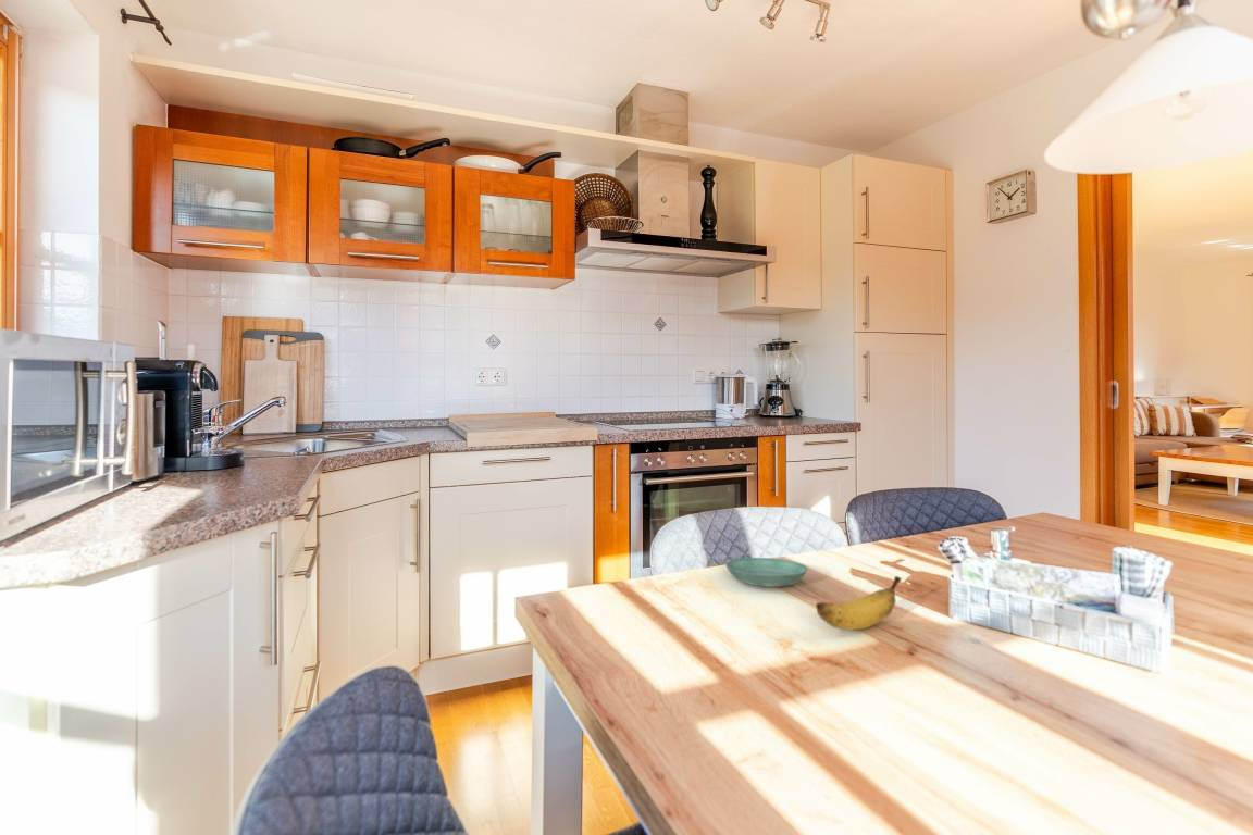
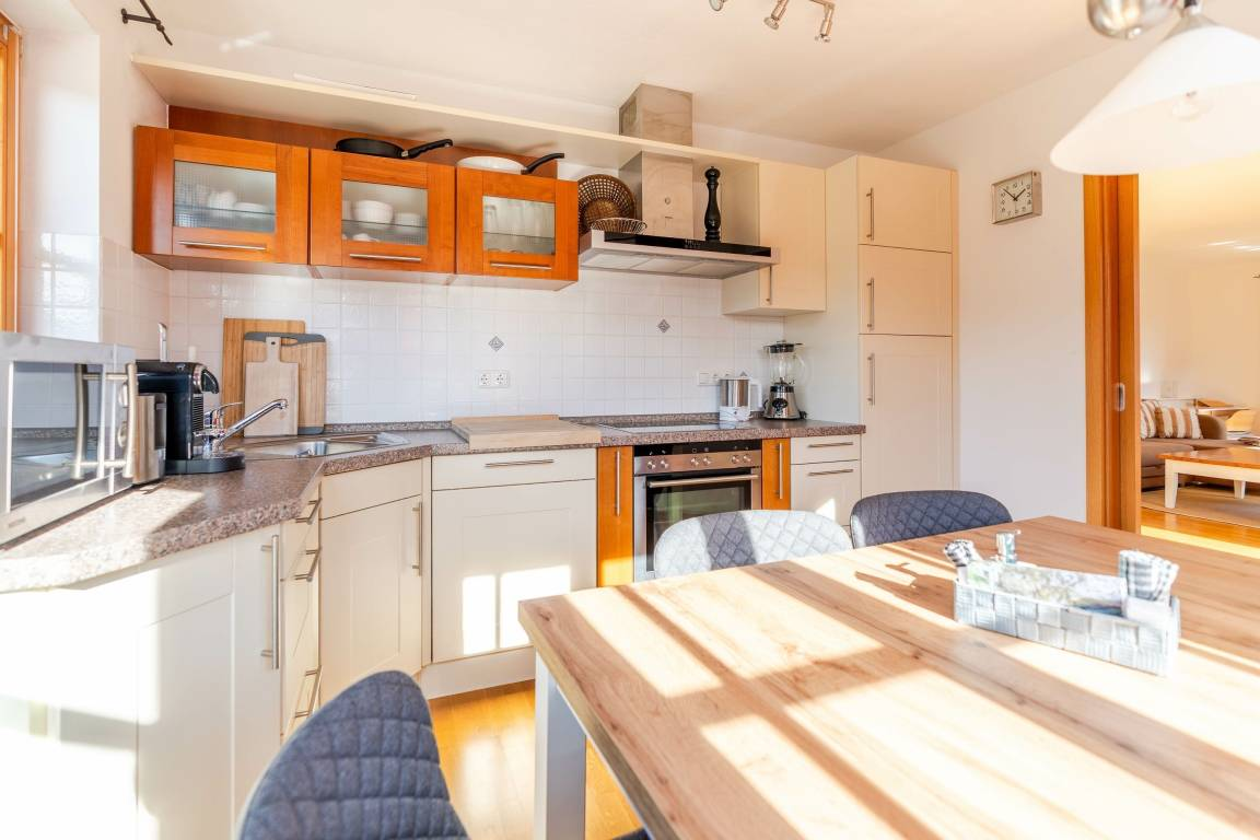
- saucer (766, 572)
- banana (860, 606)
